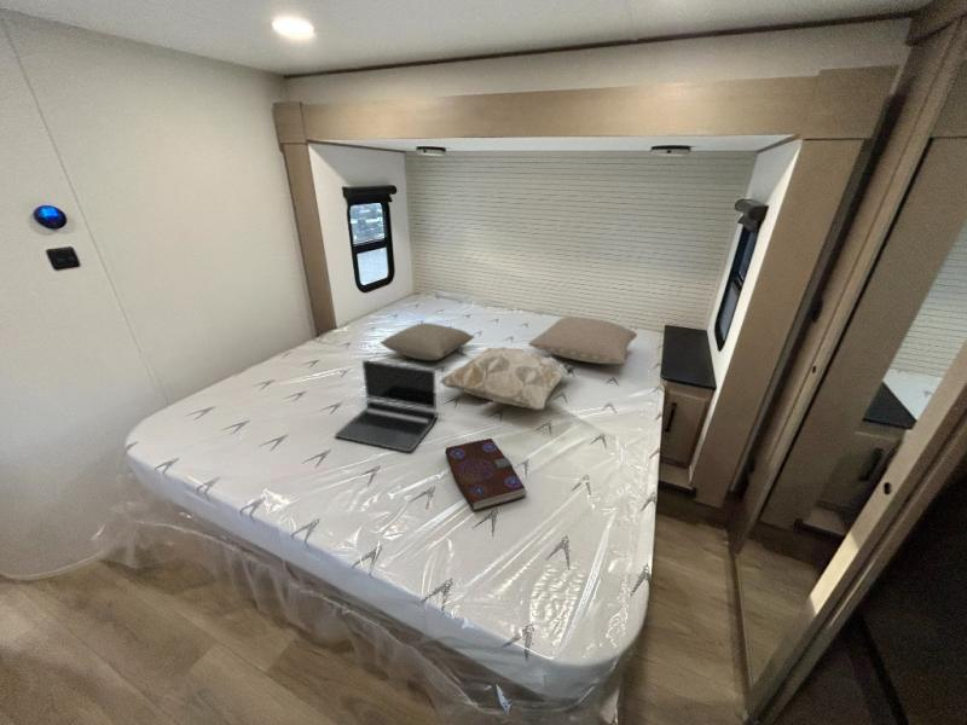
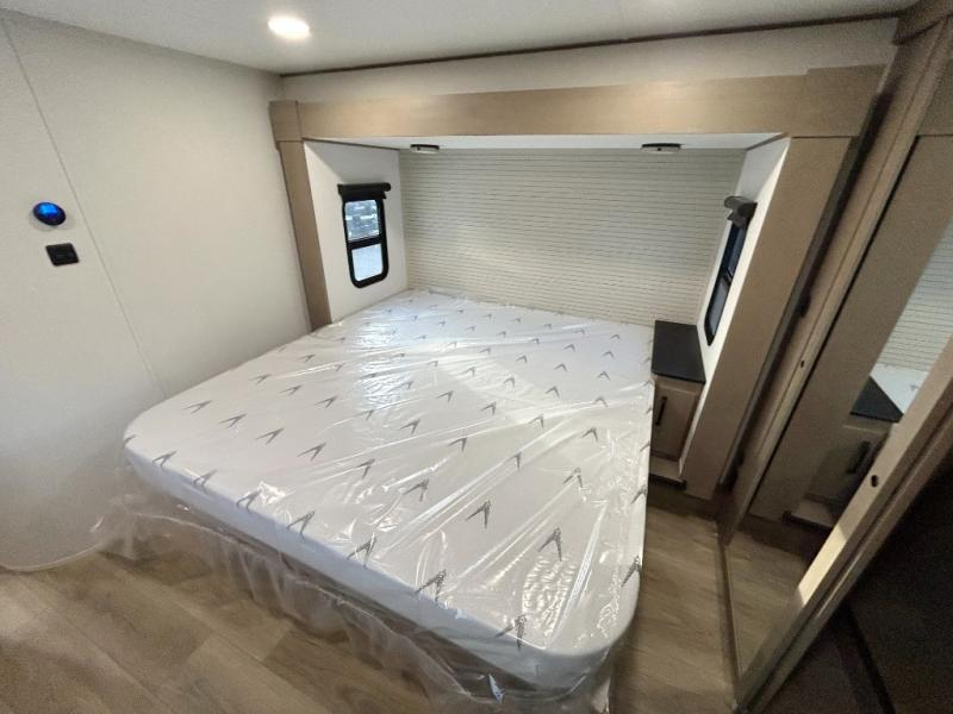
- decorative pillow (510, 373)
- laptop (384, 404)
- book (482, 469)
- pillow (429, 340)
- pillow (585, 338)
